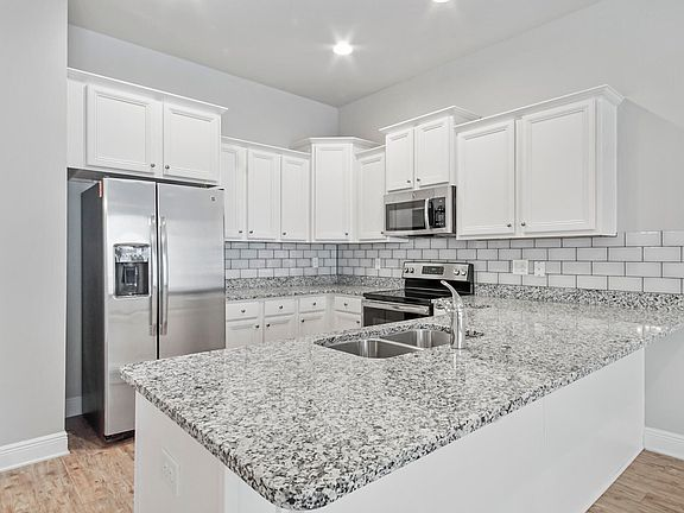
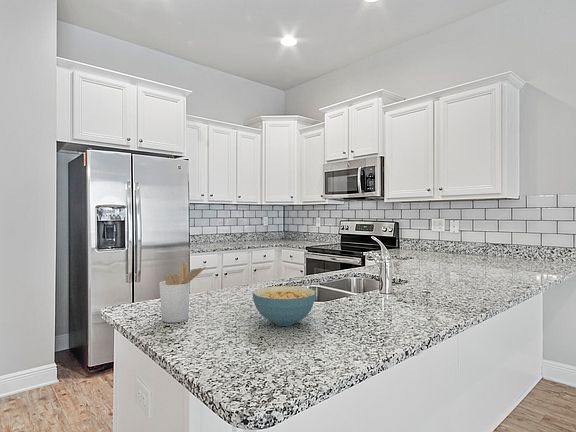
+ cereal bowl (284, 307)
+ utensil holder (182, 291)
